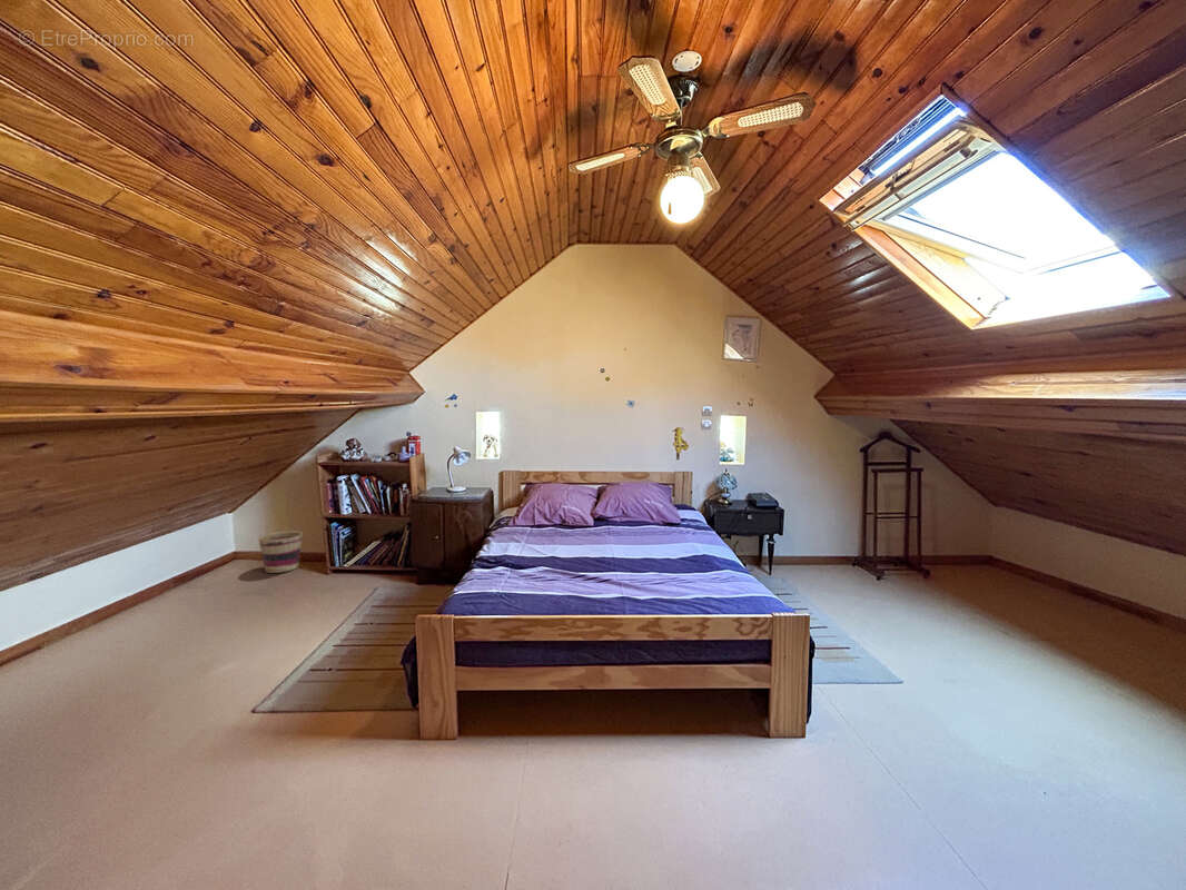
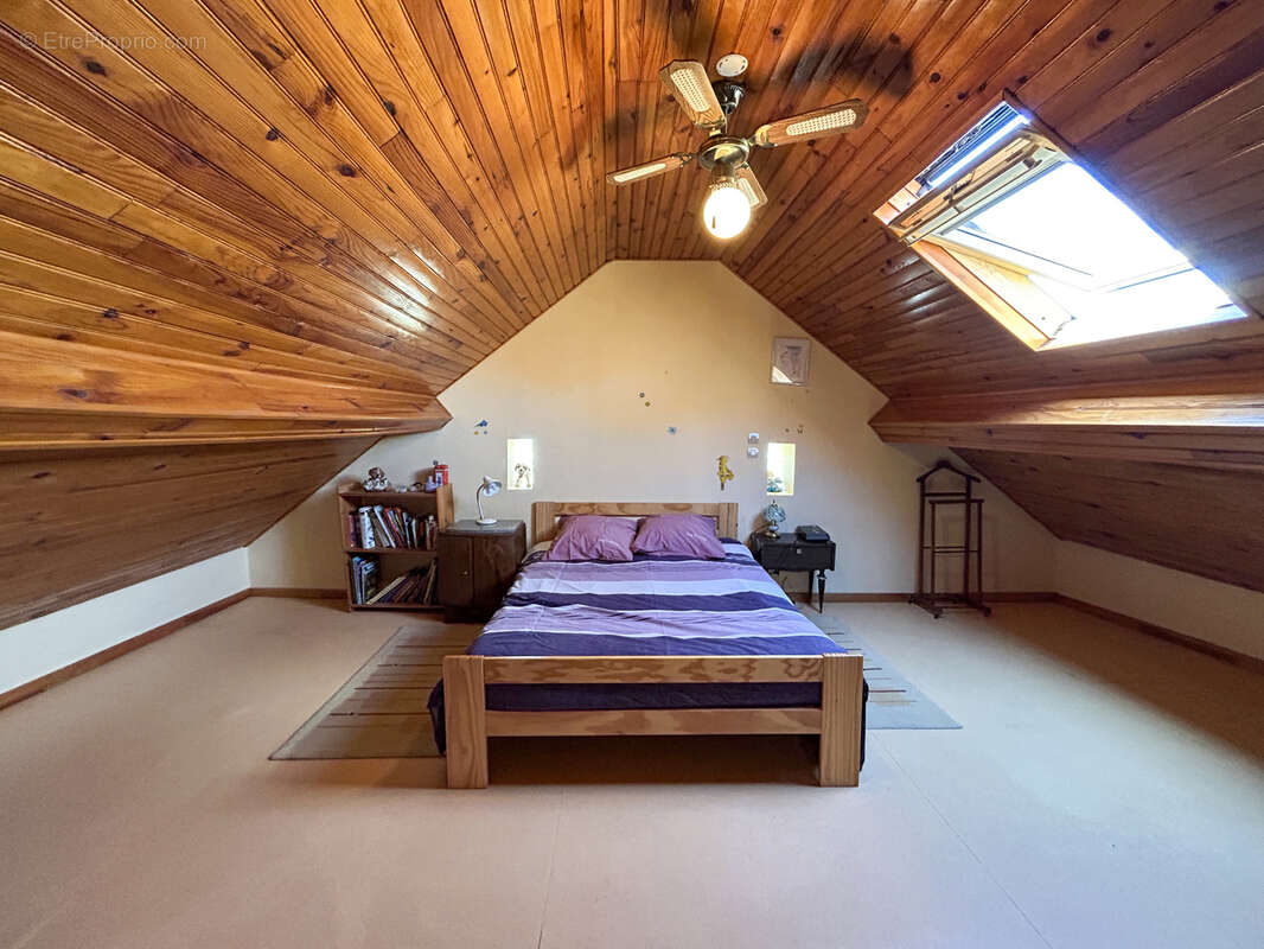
- basket (281, 552)
